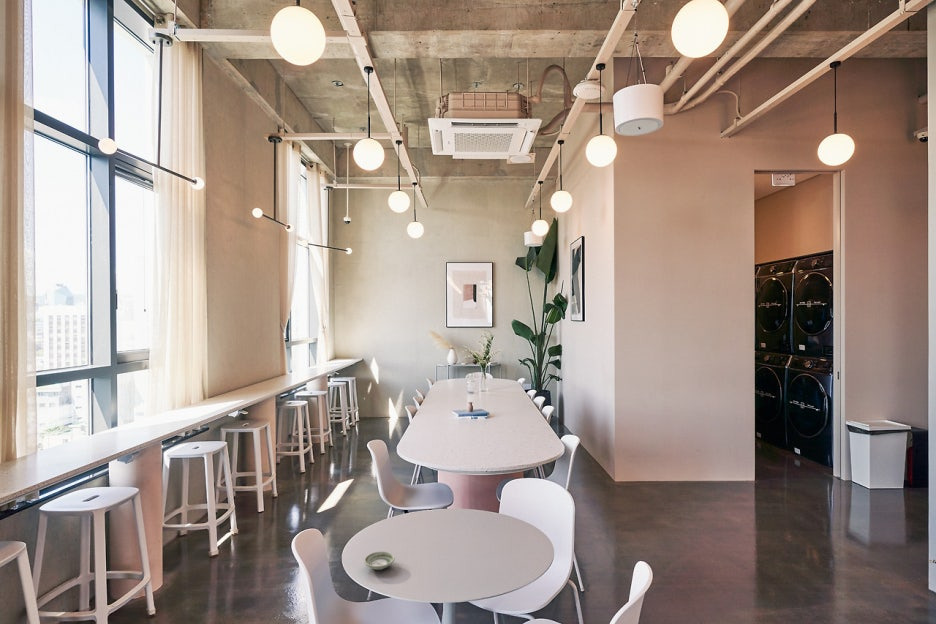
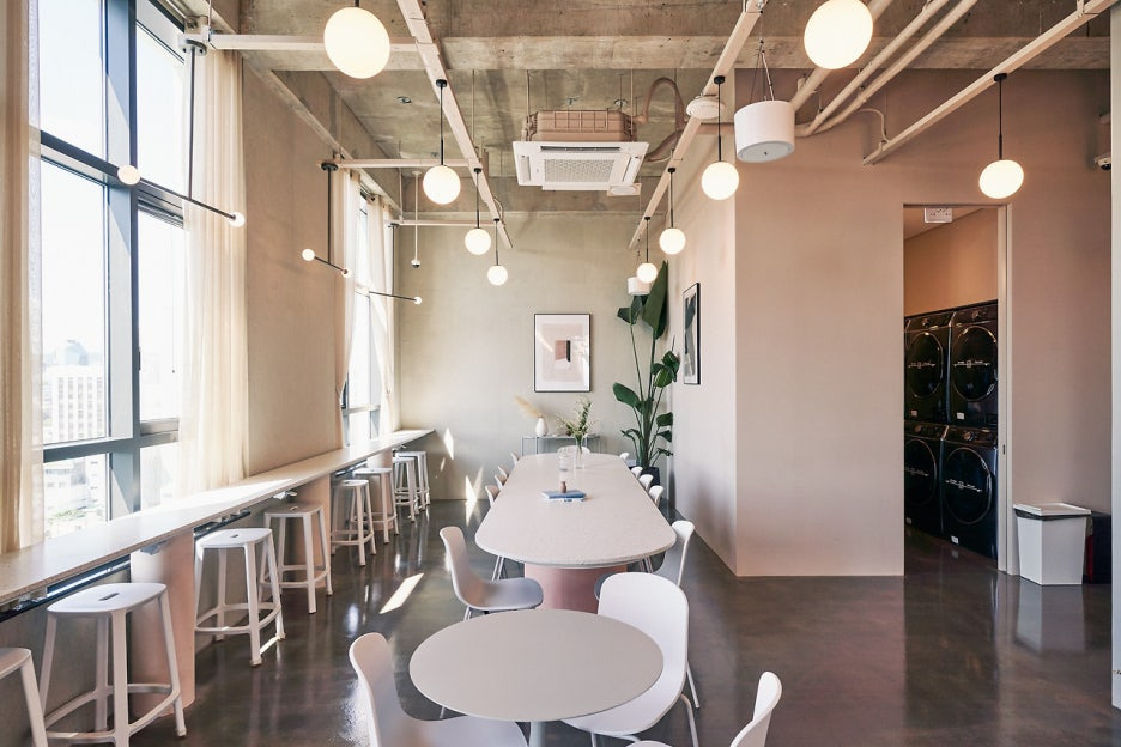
- saucer (379, 562)
